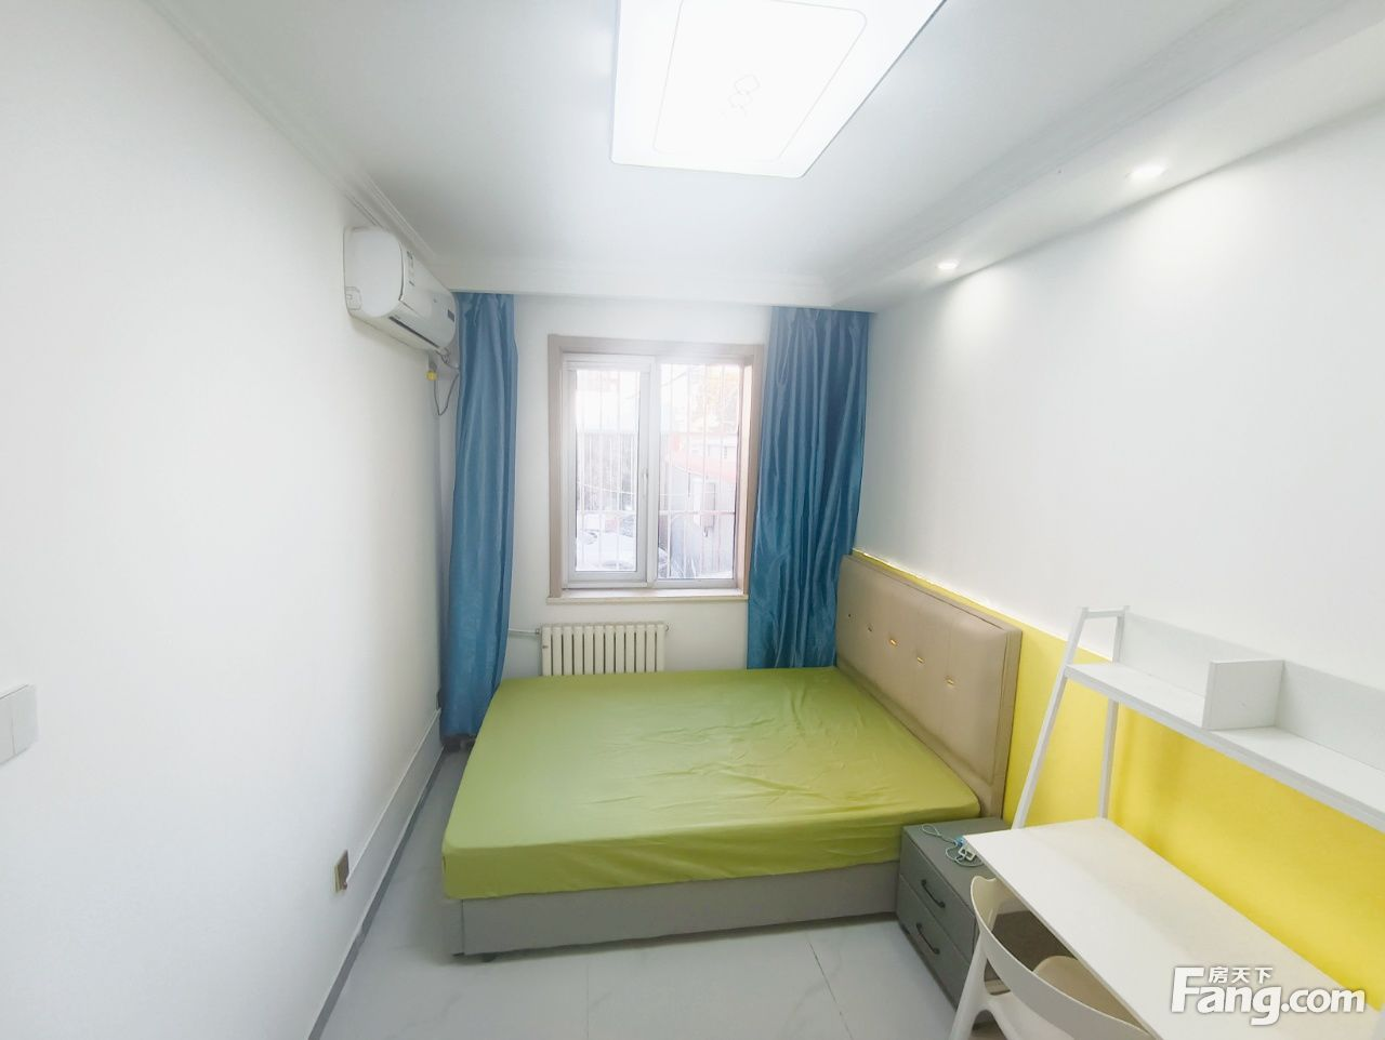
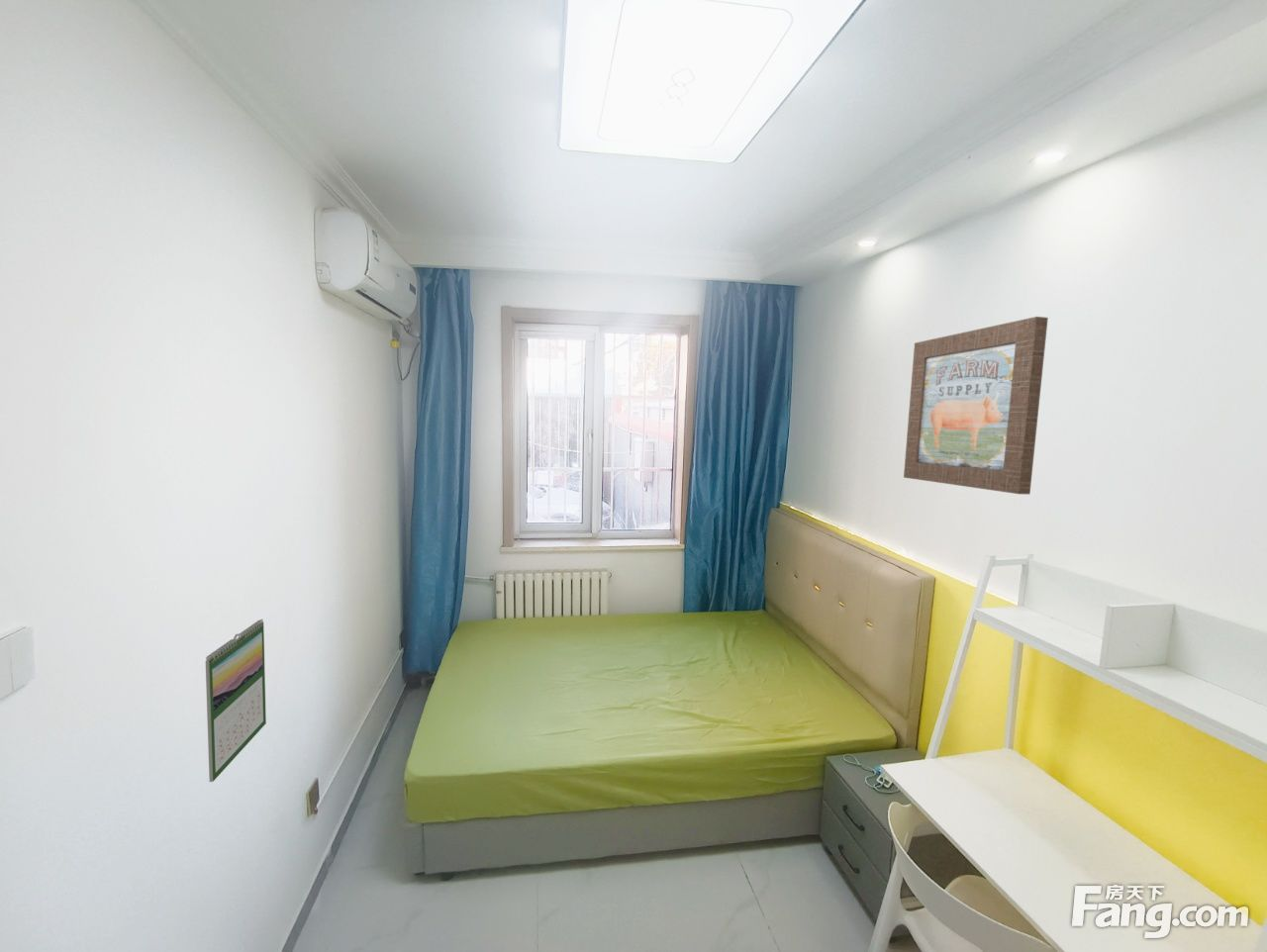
+ wall art (965, 409)
+ calendar (239, 693)
